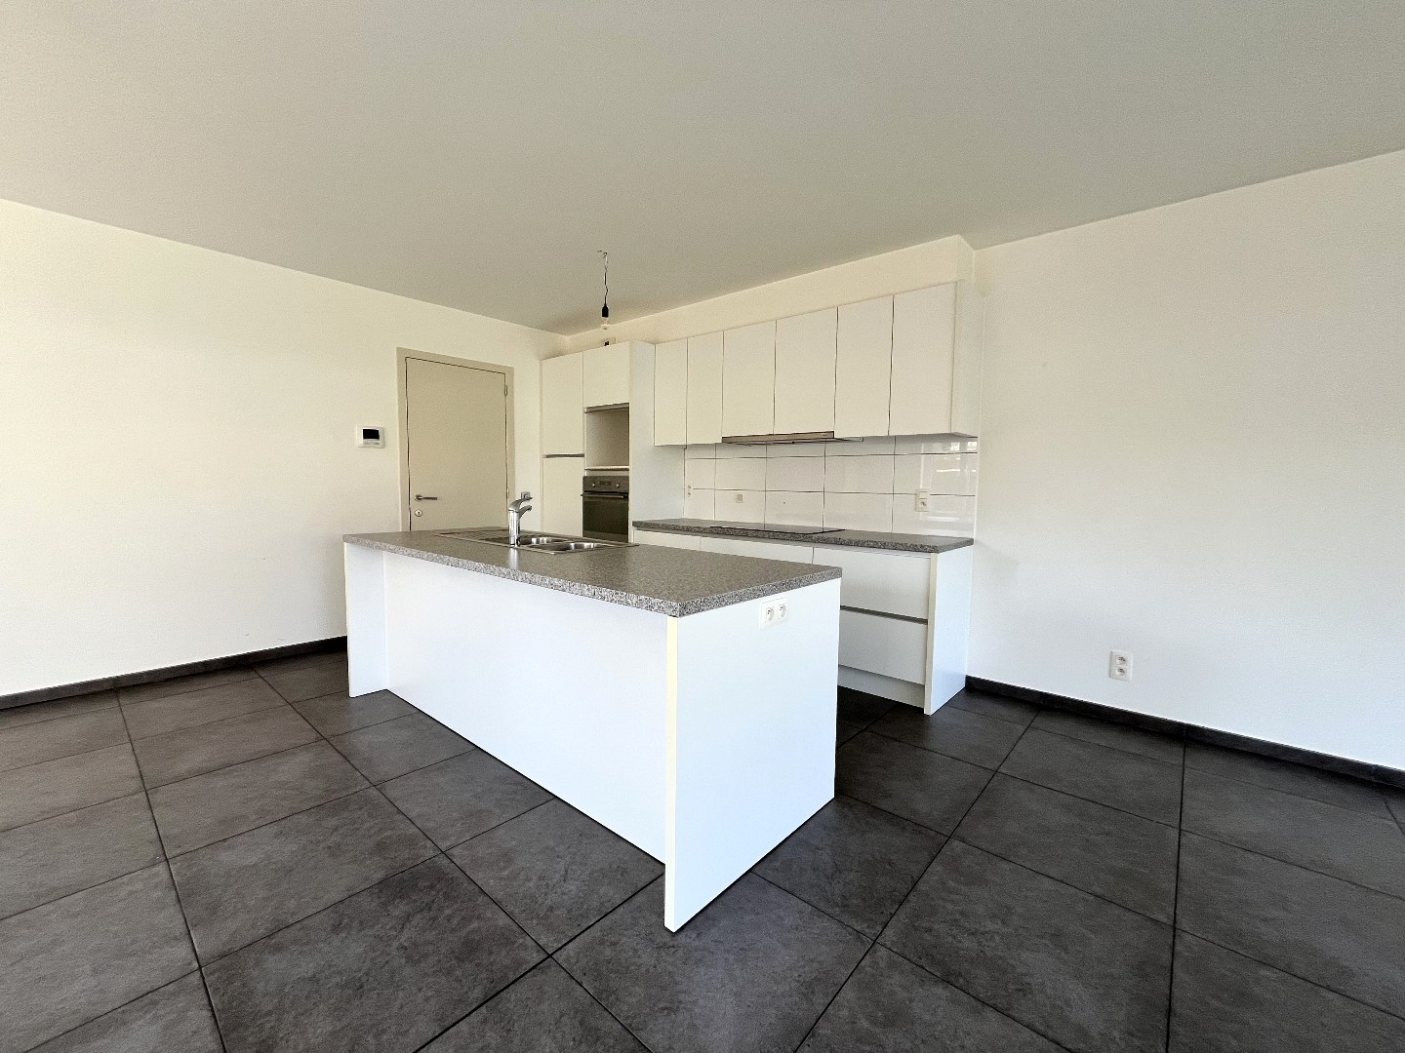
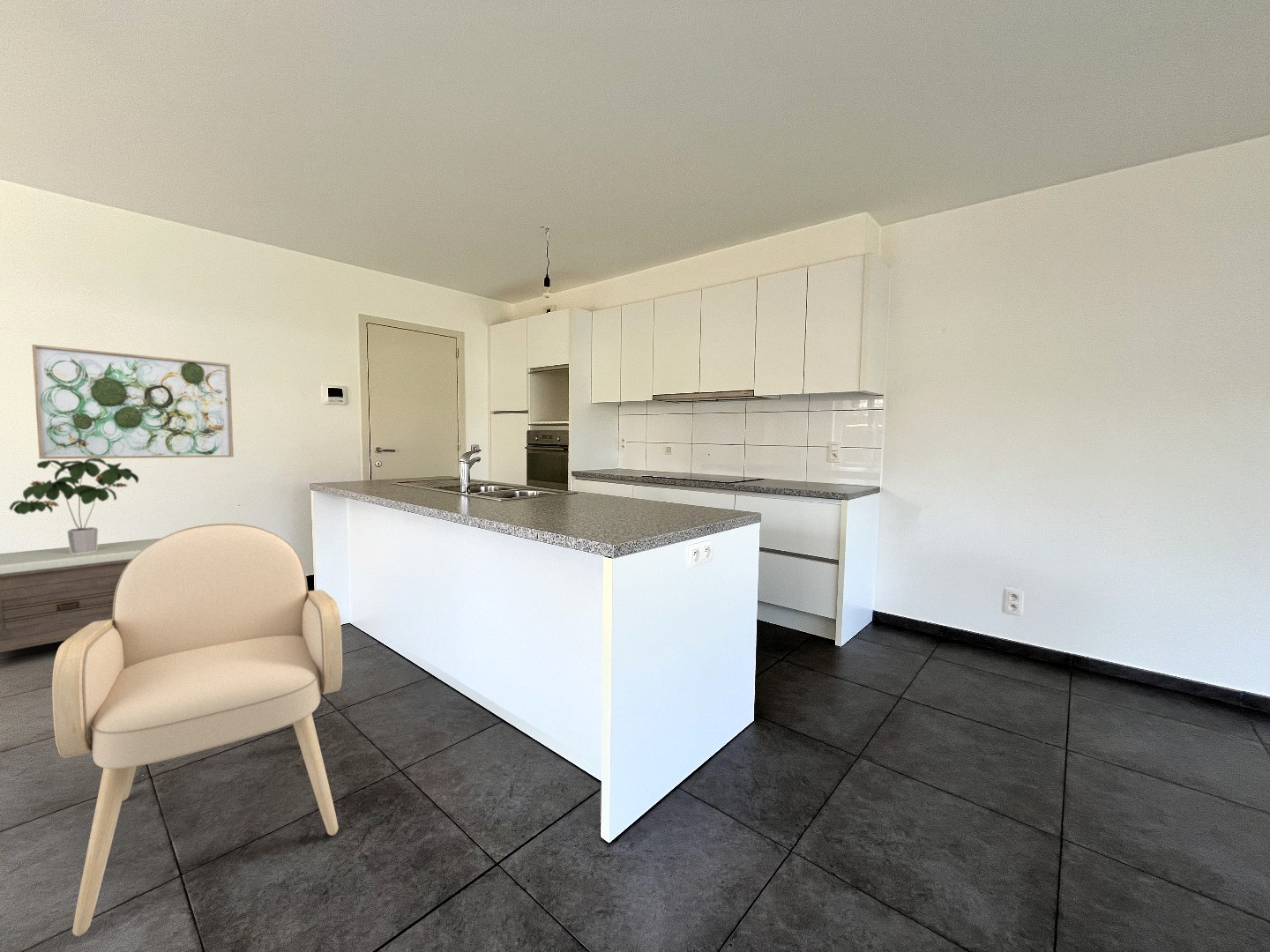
+ potted plant (78, 504)
+ bench (118, 580)
+ armchair (220, 675)
+ wall art (143, 406)
